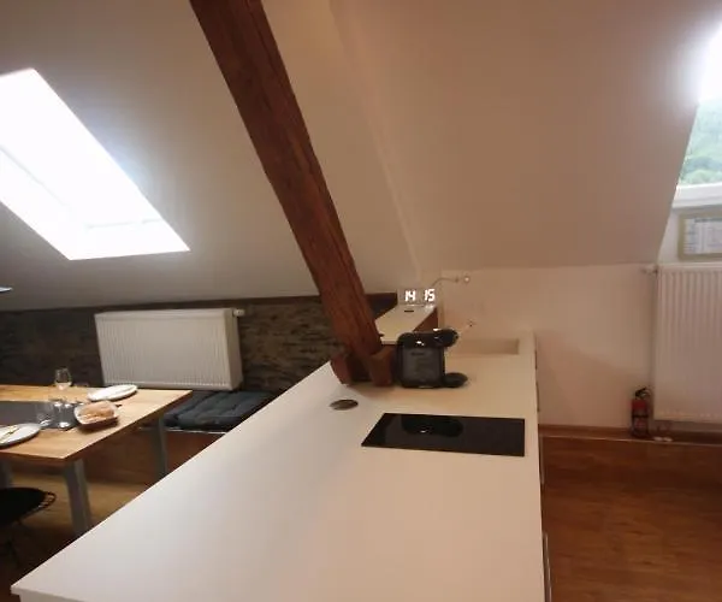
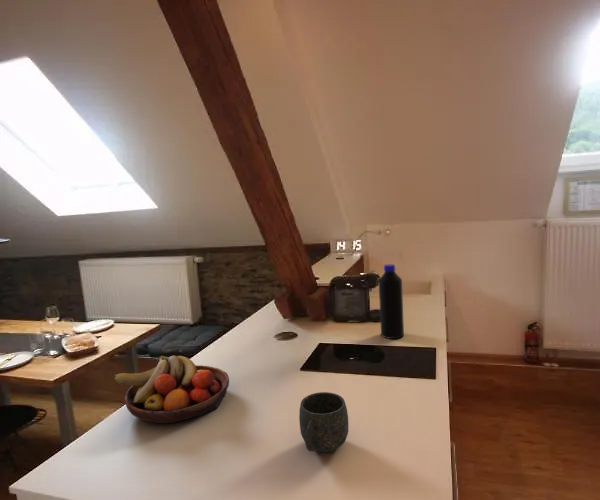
+ fruit bowl (177, 382)
+ bottle (391, 300)
+ mug (321, 427)
